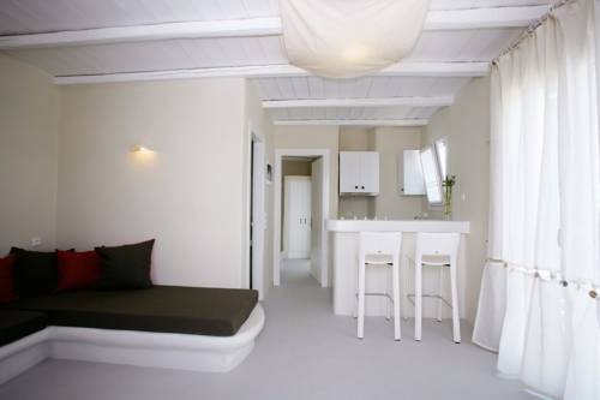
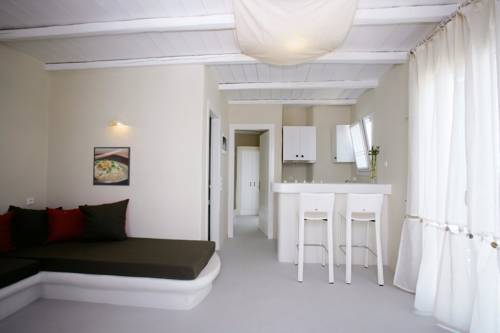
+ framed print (111, 166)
